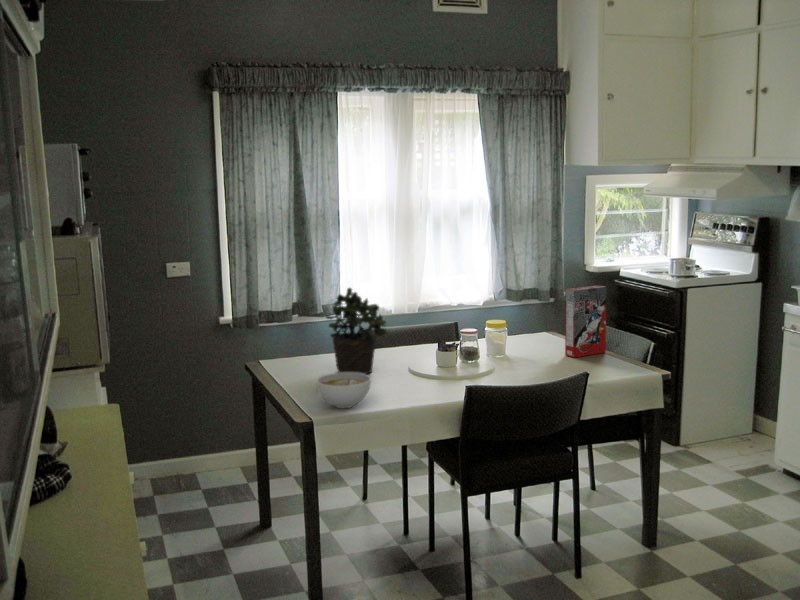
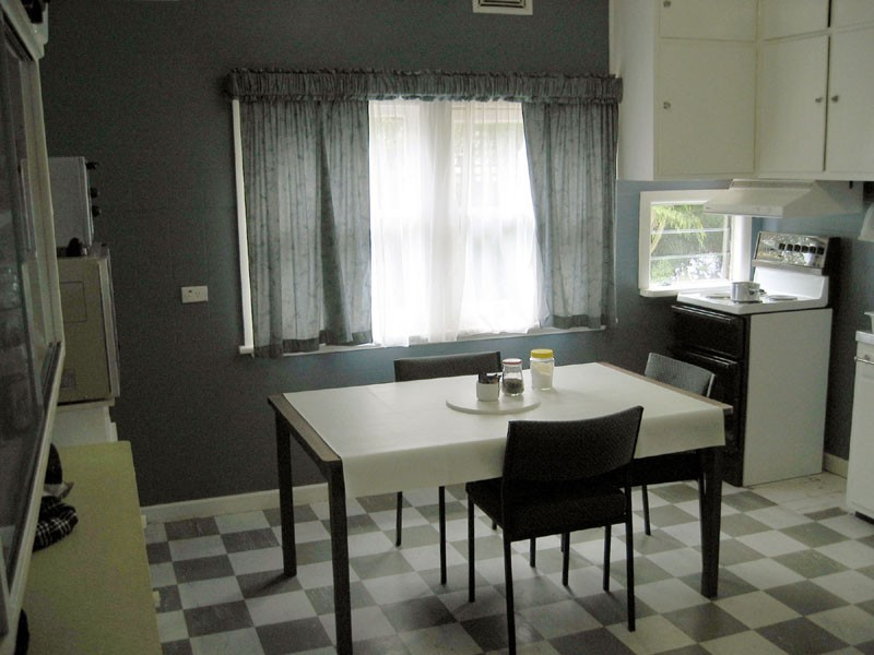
- potted plant (354, 329)
- cereal box (585, 321)
- bowl (344, 392)
